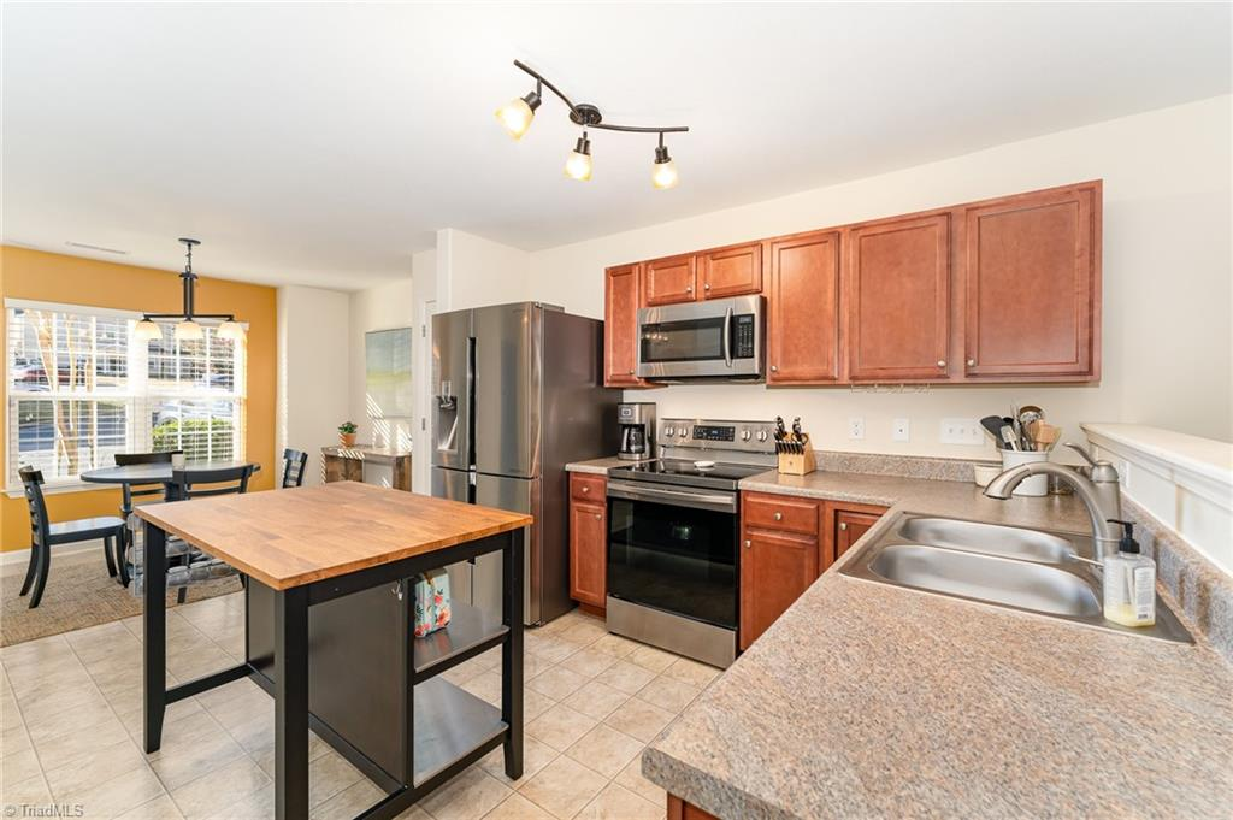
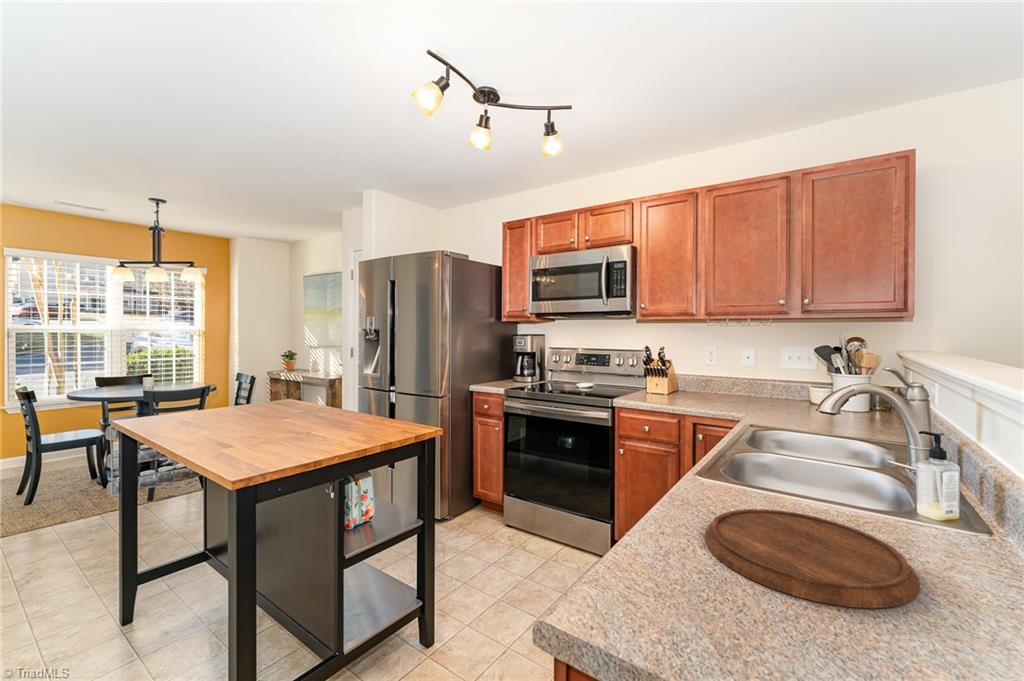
+ cutting board (800, 547)
